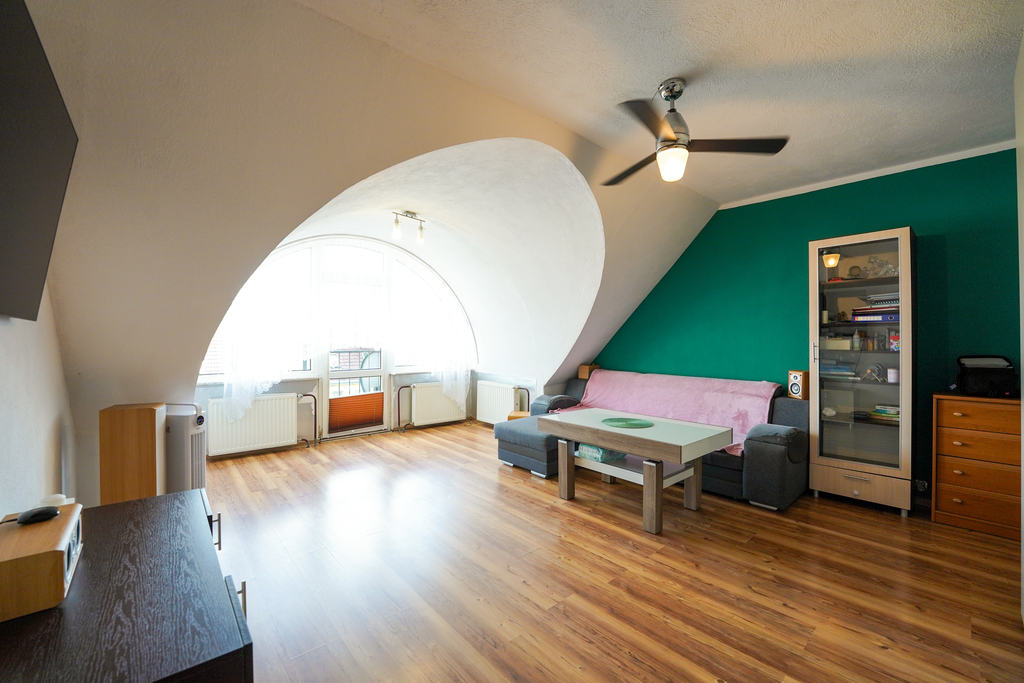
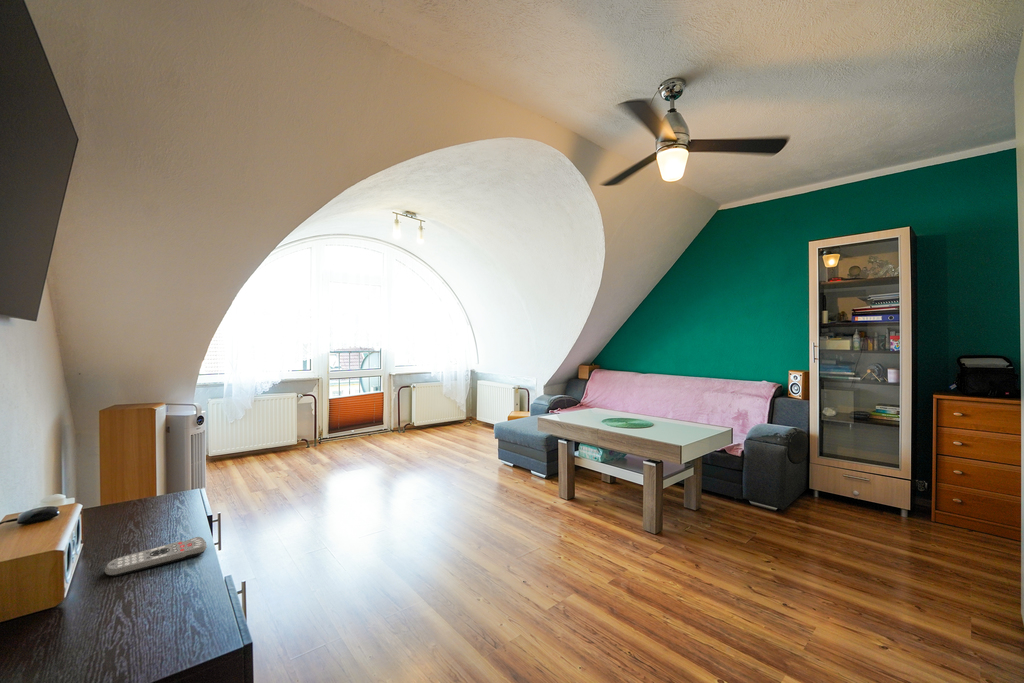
+ remote control (158, 556)
